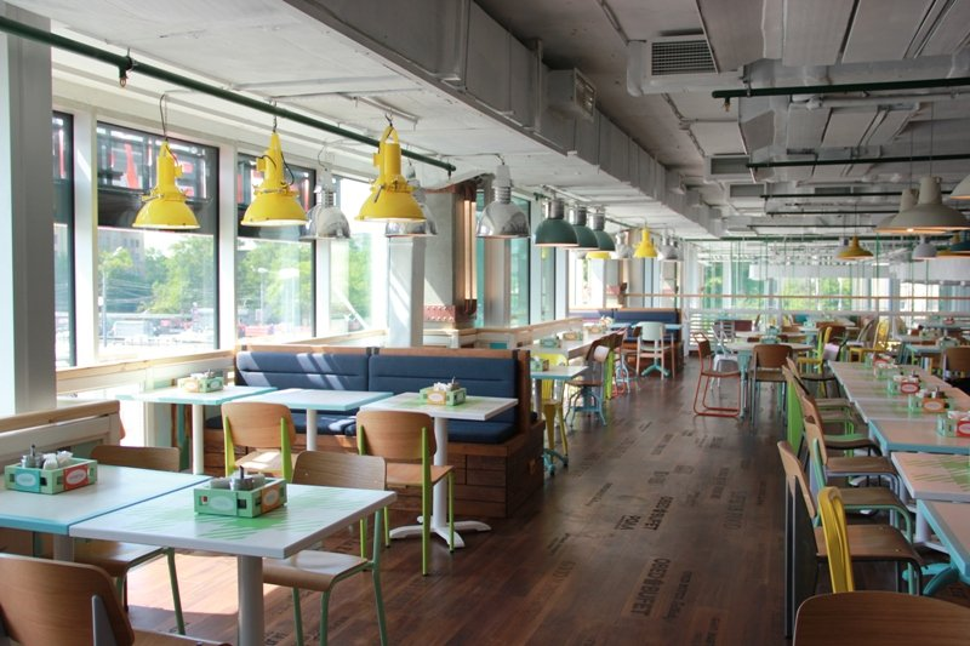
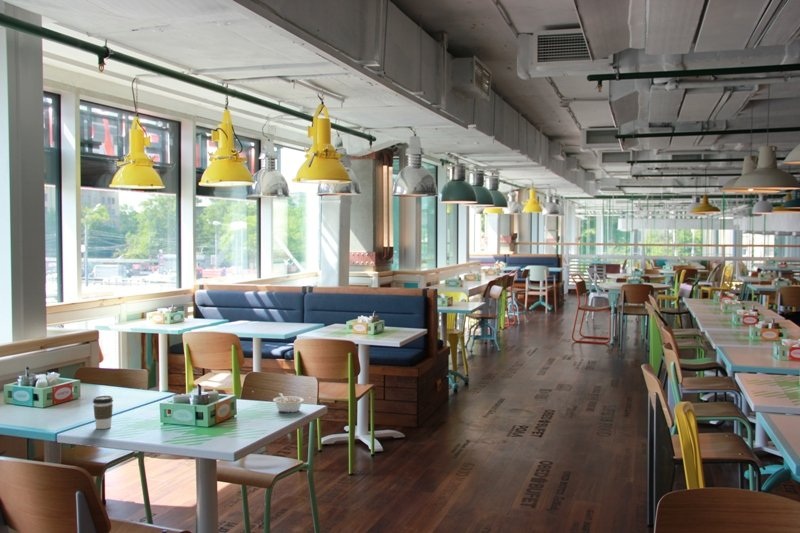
+ coffee cup (103, 412)
+ legume (287, 403)
